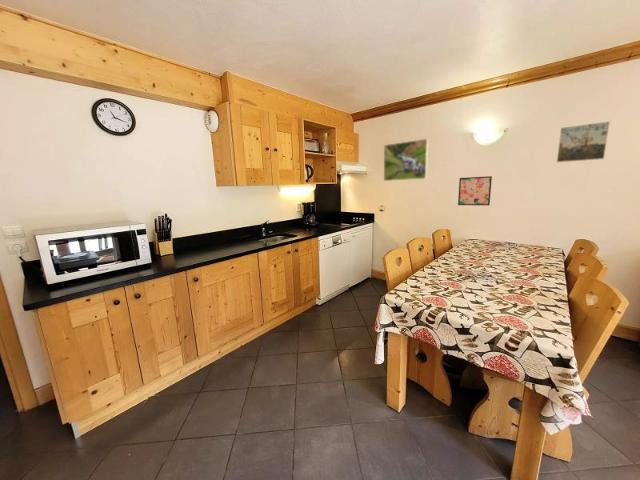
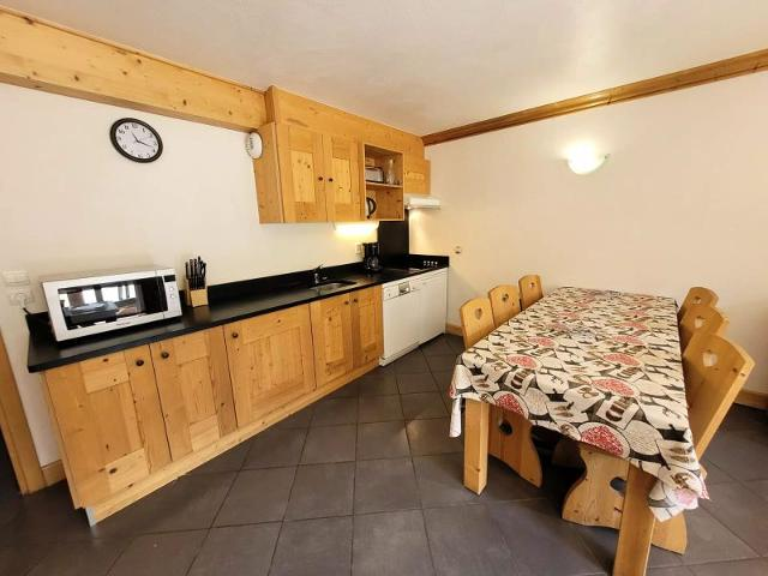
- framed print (581, 143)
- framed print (404, 161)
- wall art (474, 191)
